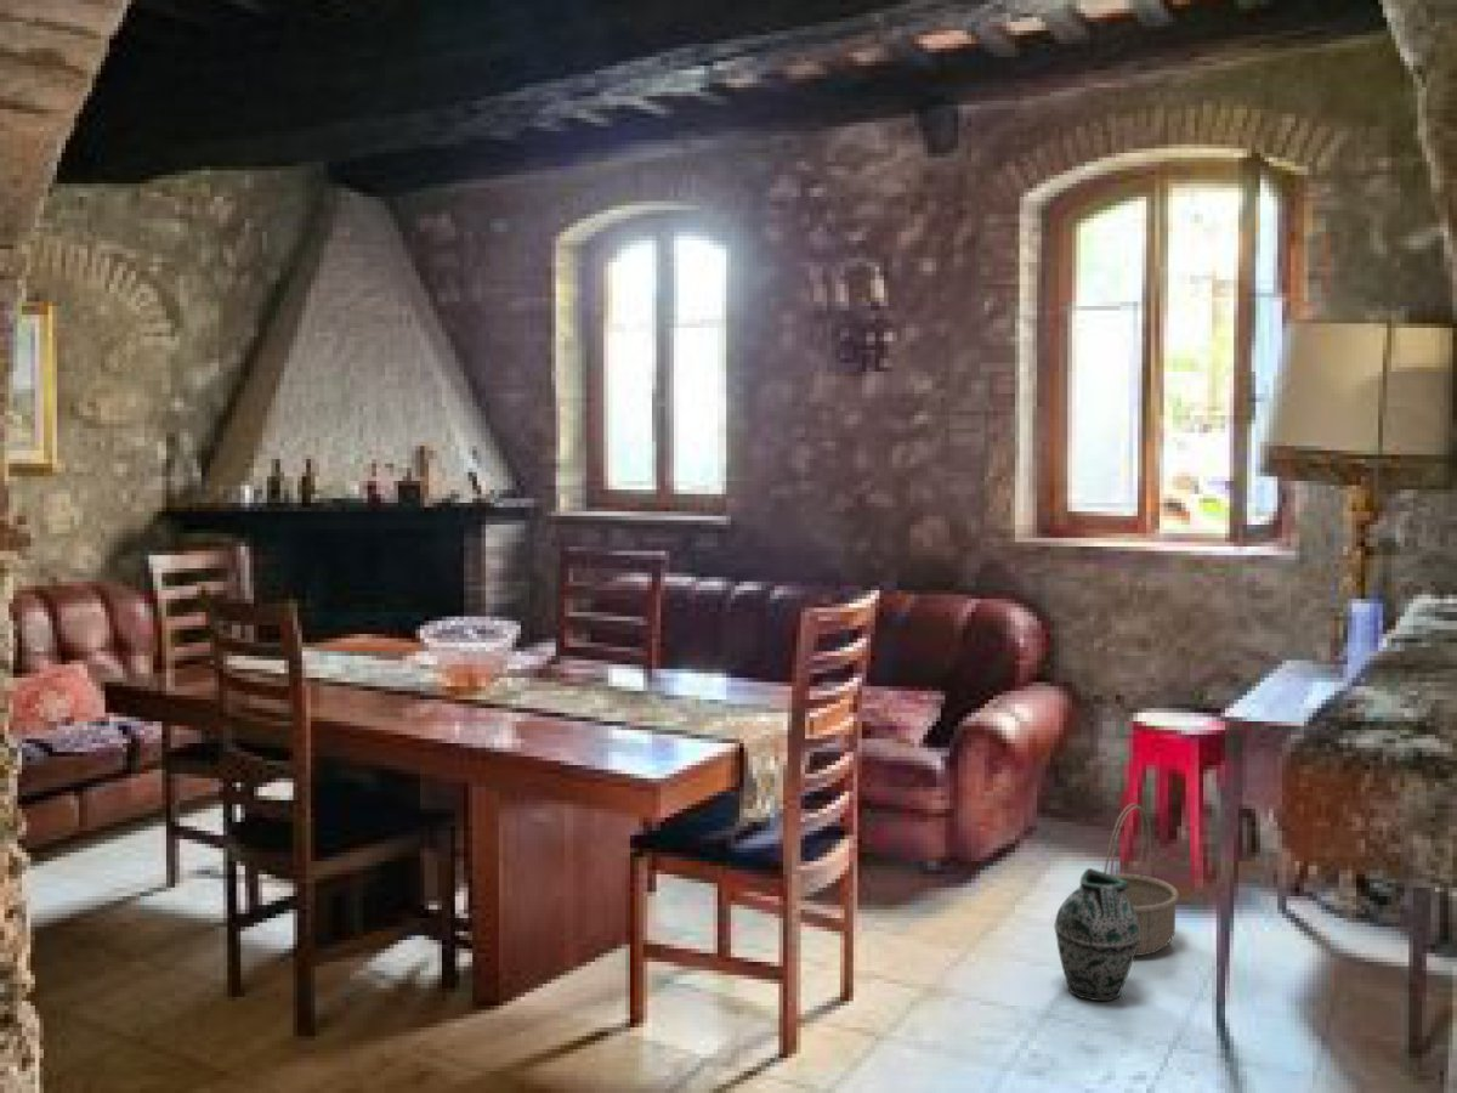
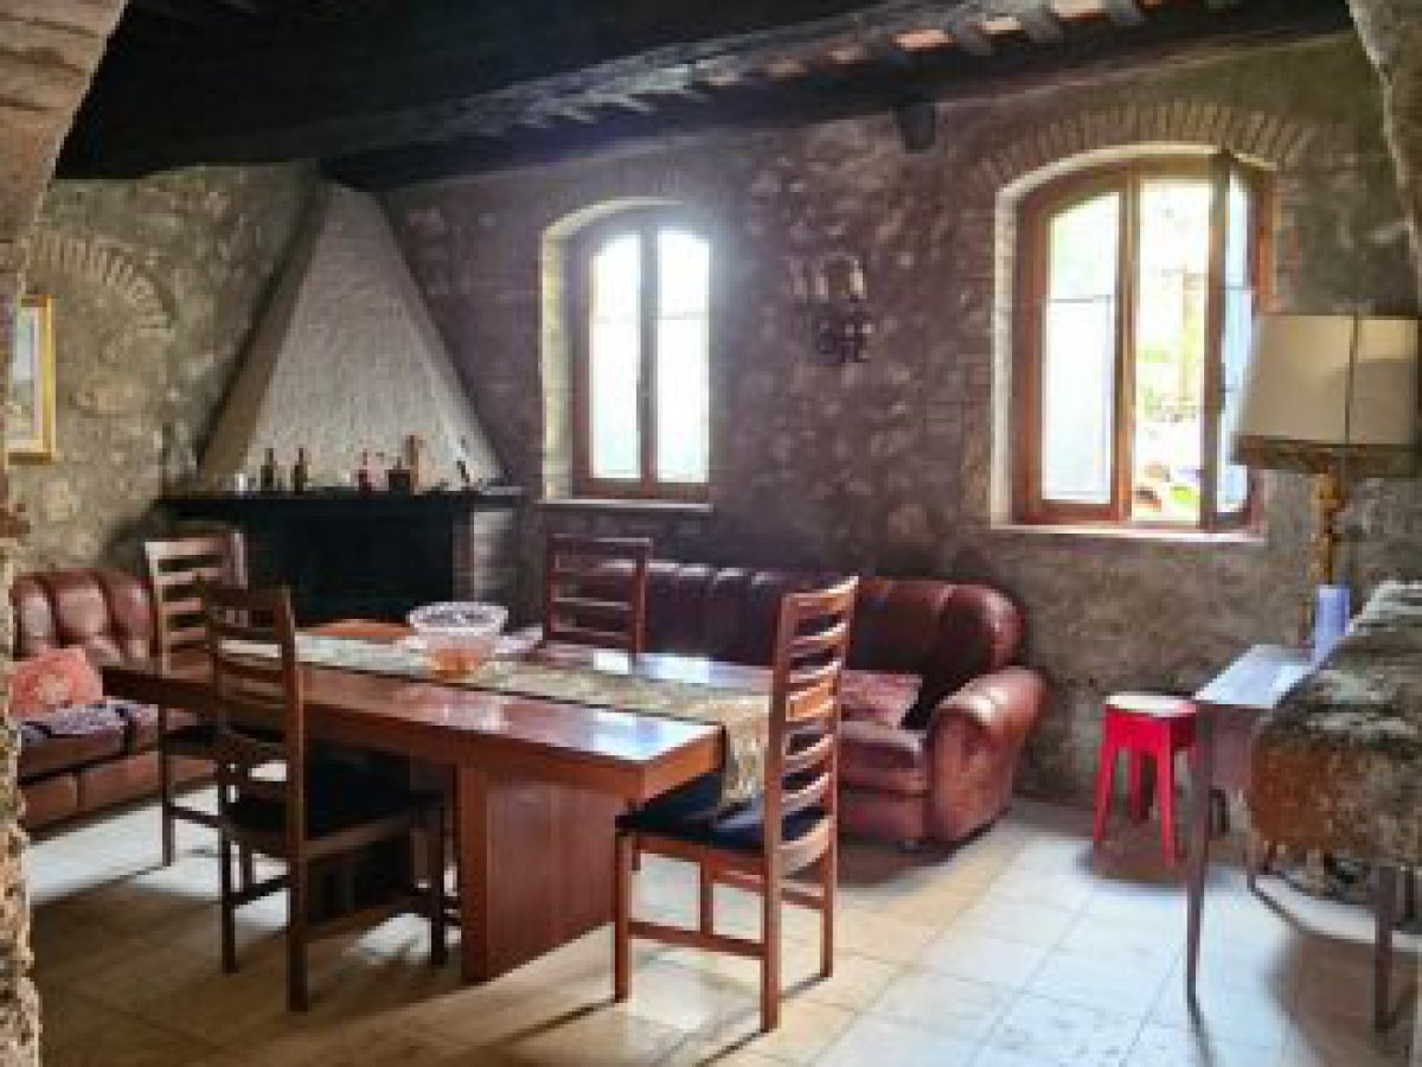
- vase (1096, 935)
- basket (1128, 874)
